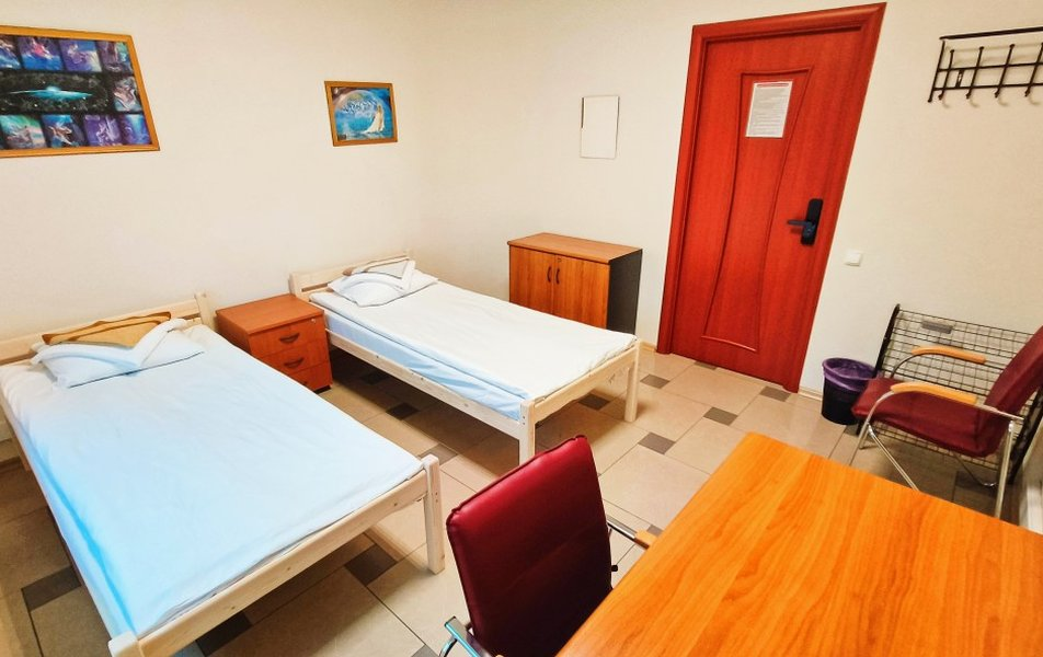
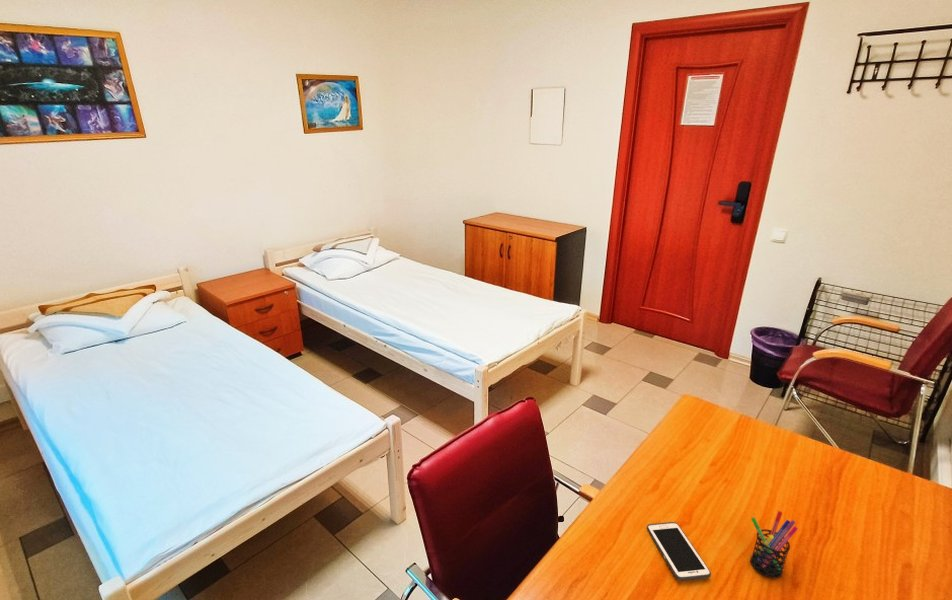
+ pen holder (768, 541)
+ cell phone (677, 549)
